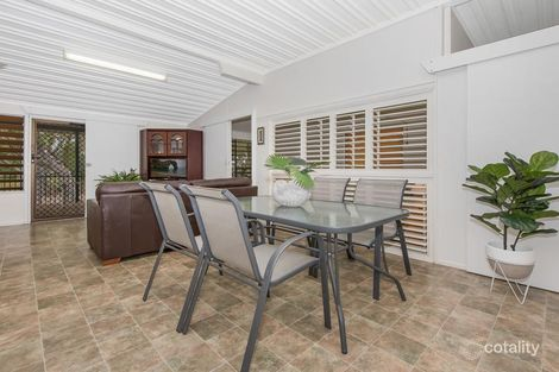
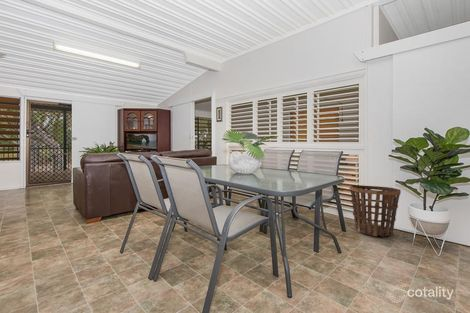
+ basket (373, 207)
